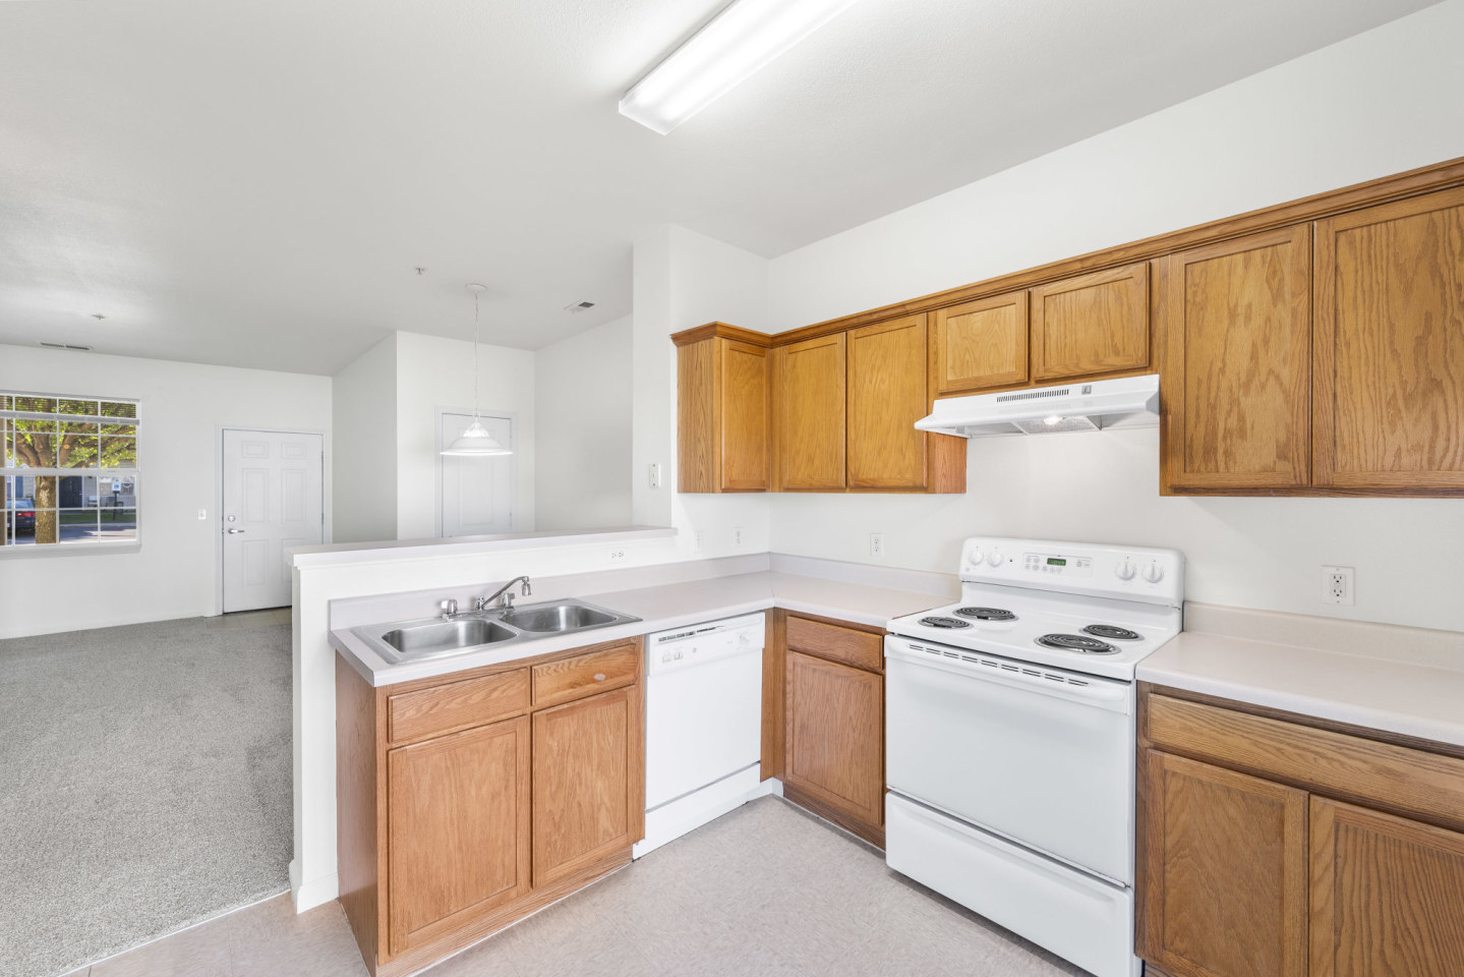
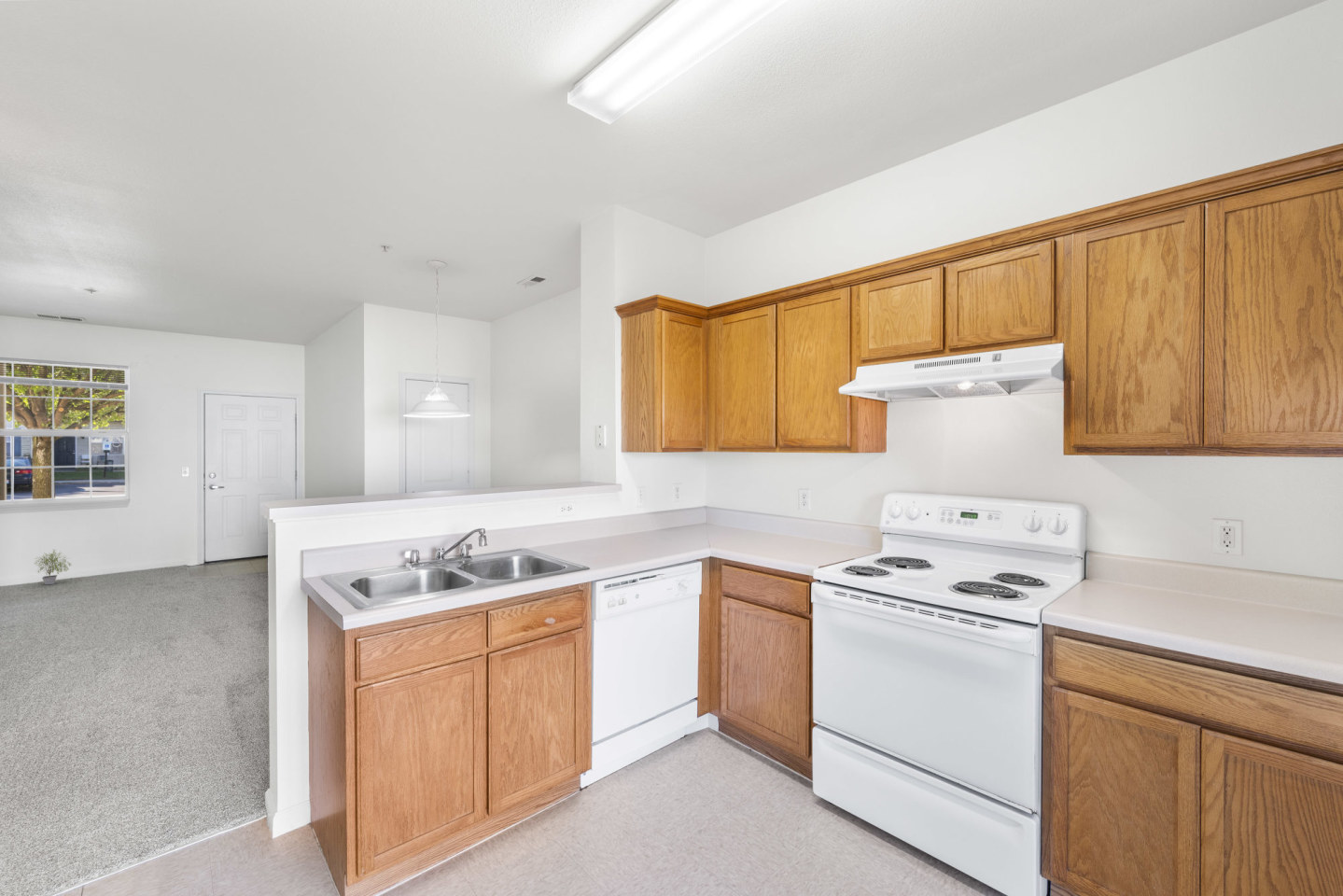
+ potted plant (52, 566)
